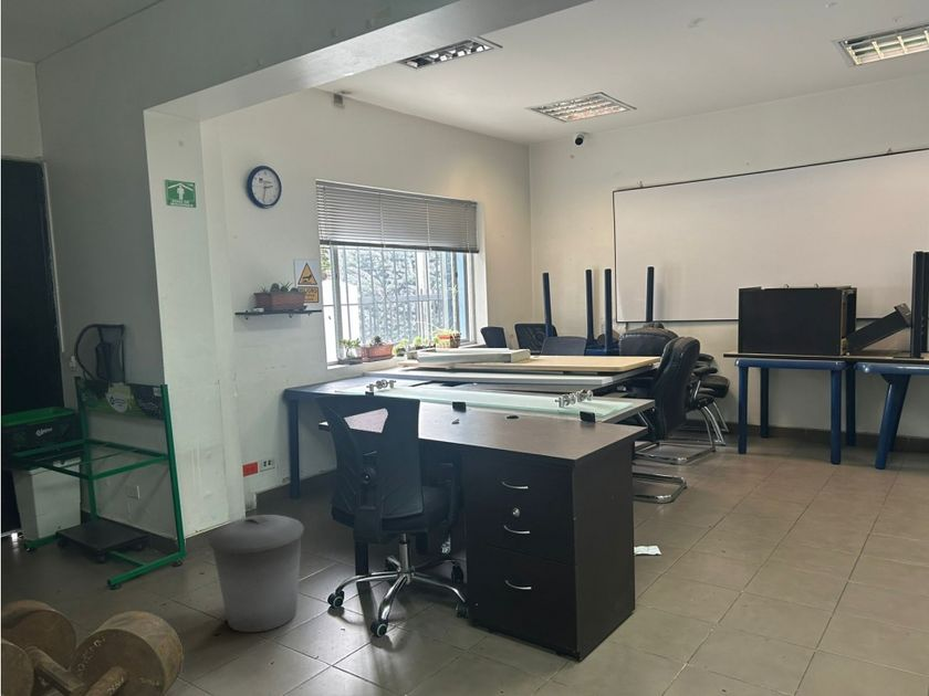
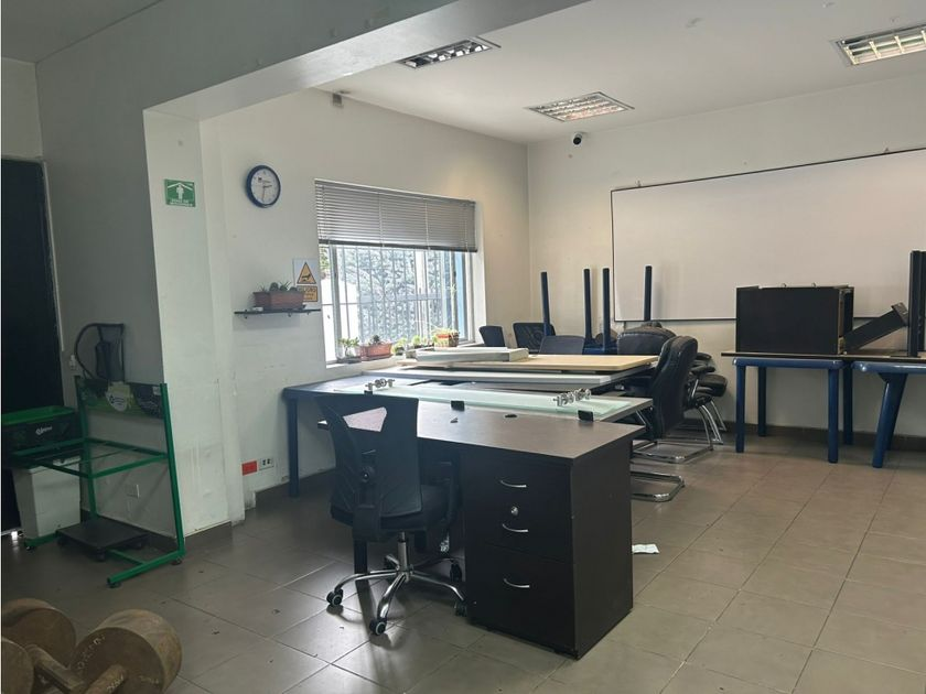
- trash can (259, 567)
